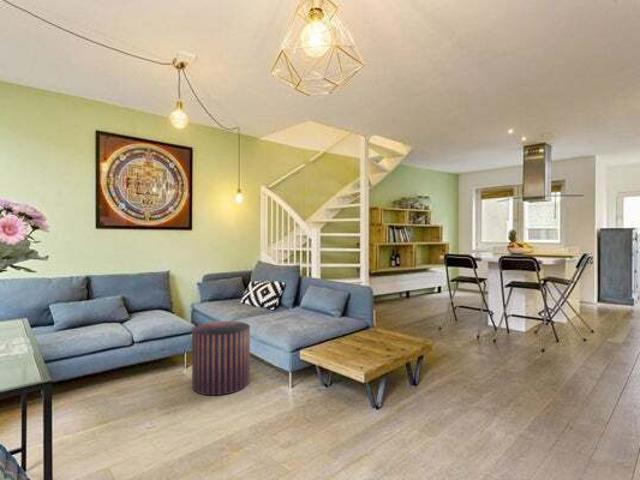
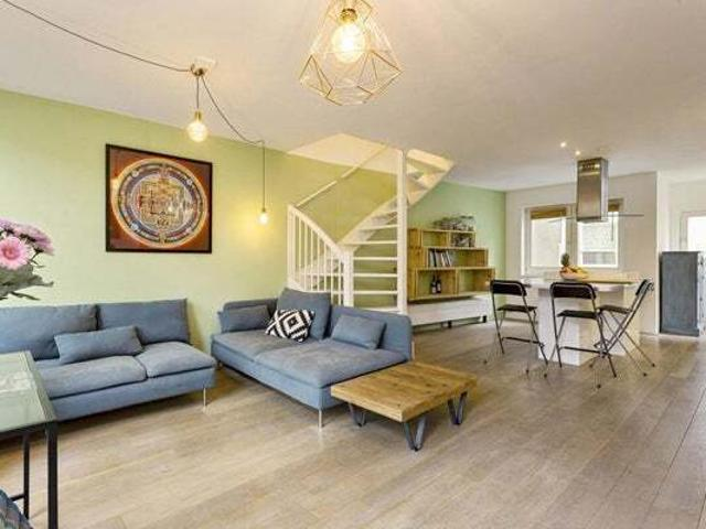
- pouf (221, 355)
